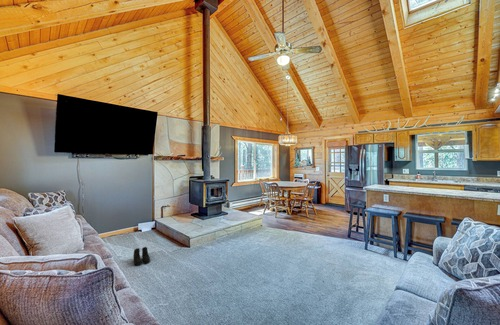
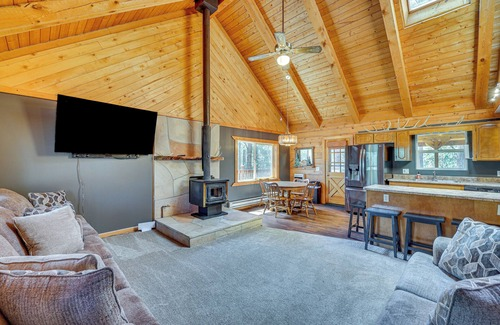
- boots (142, 254)
